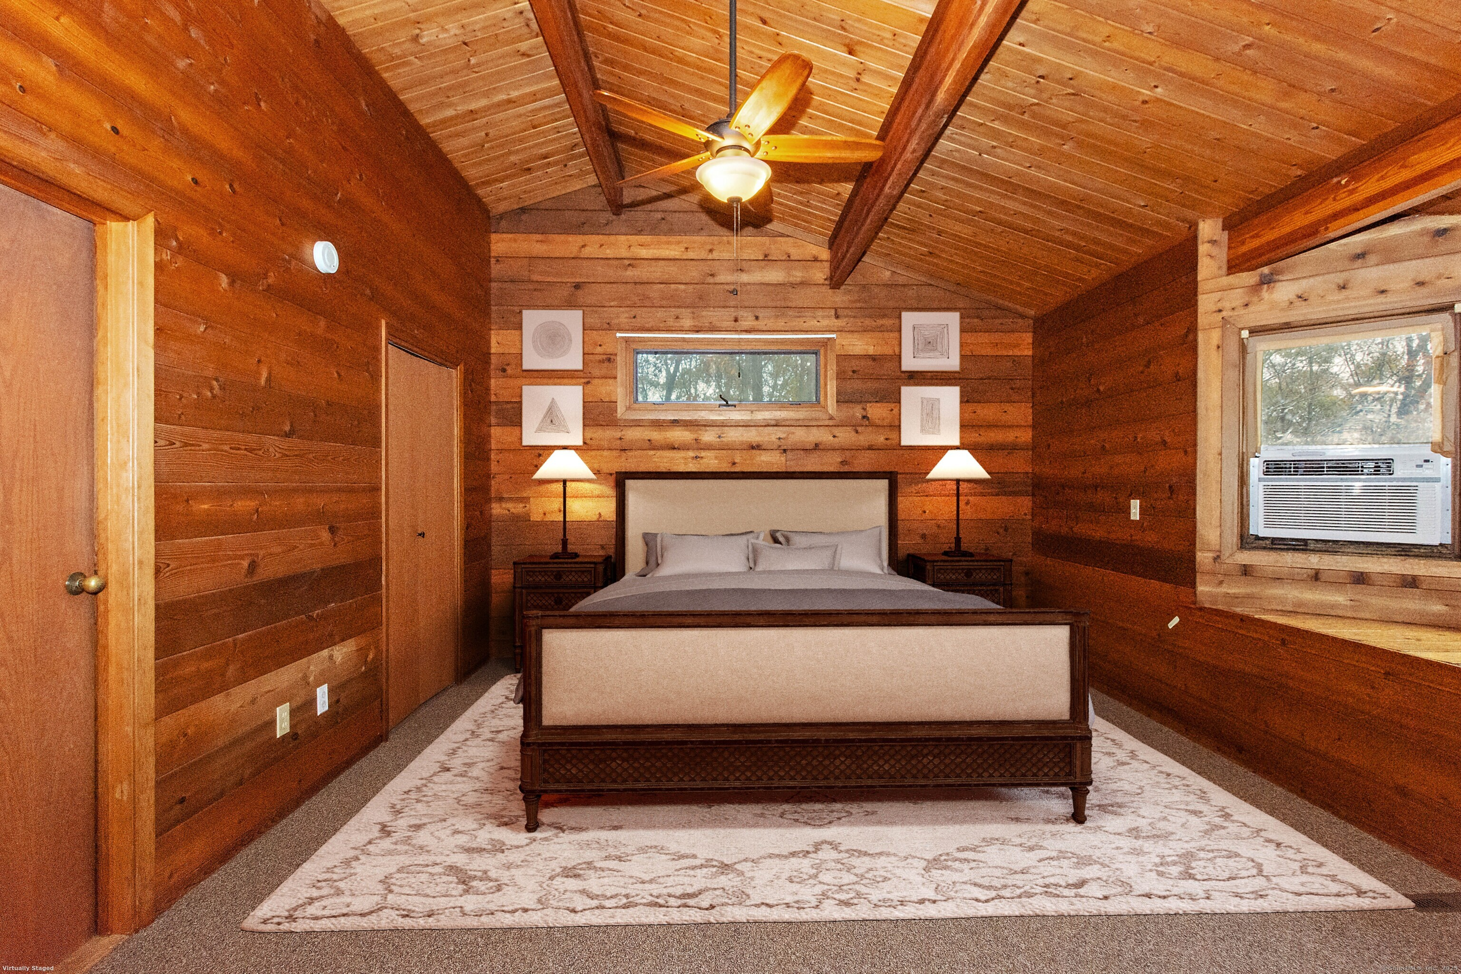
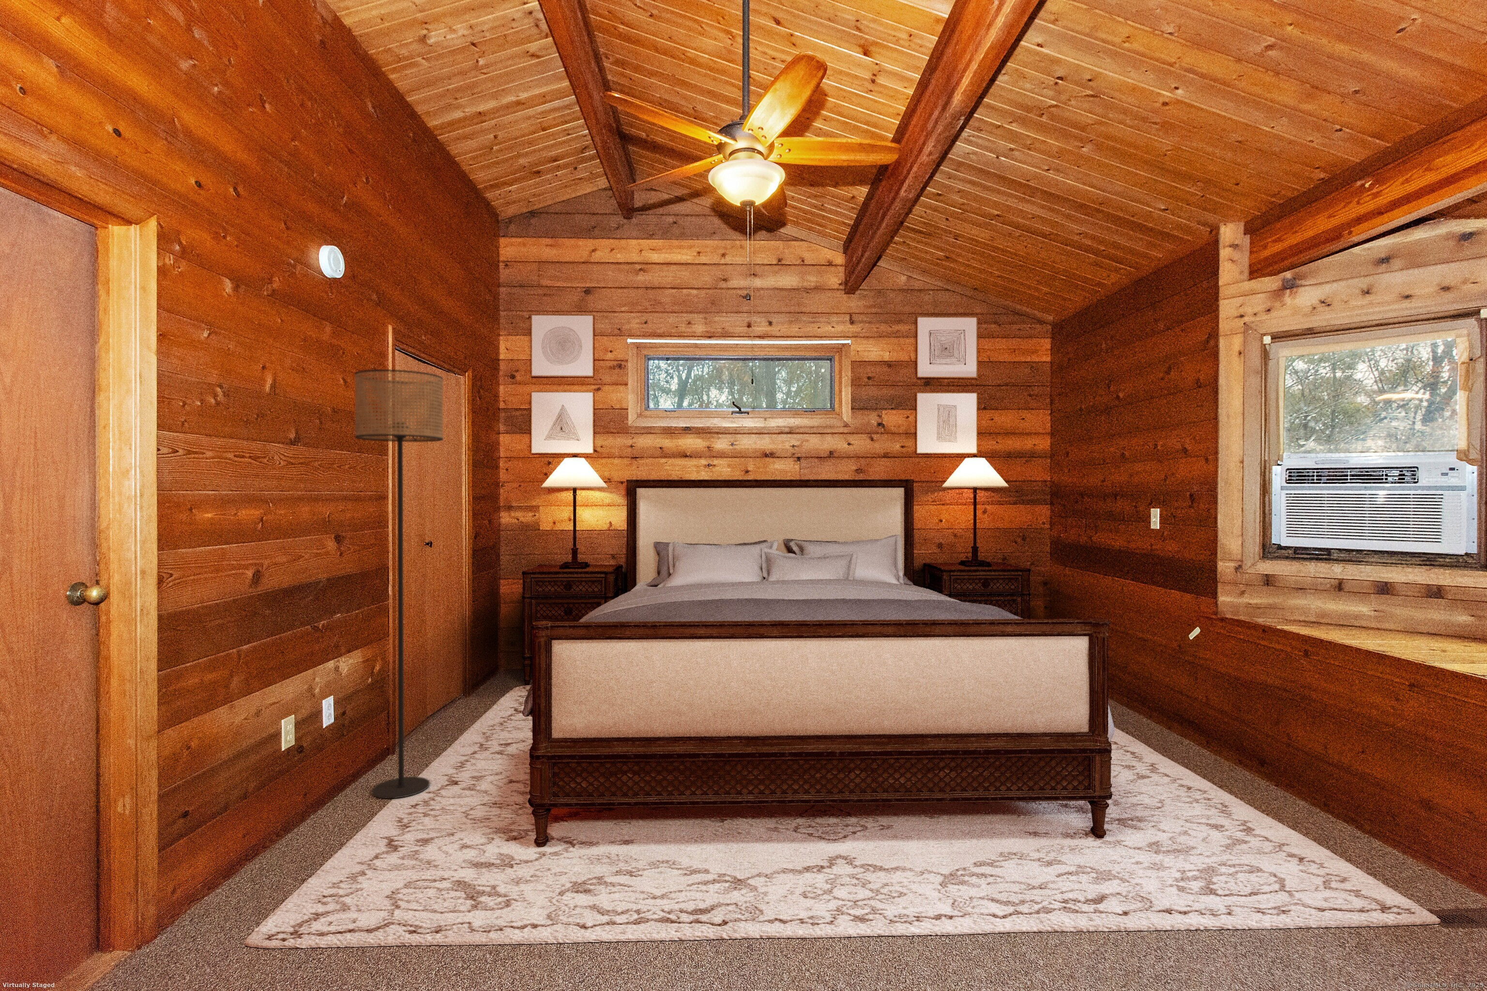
+ floor lamp (401, 582)
